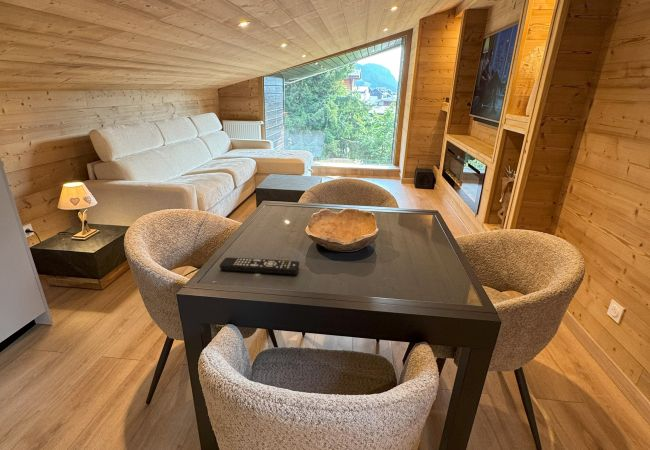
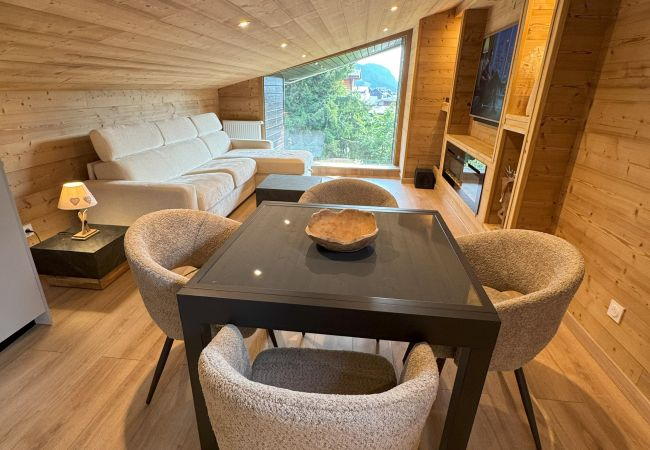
- remote control (260, 266)
